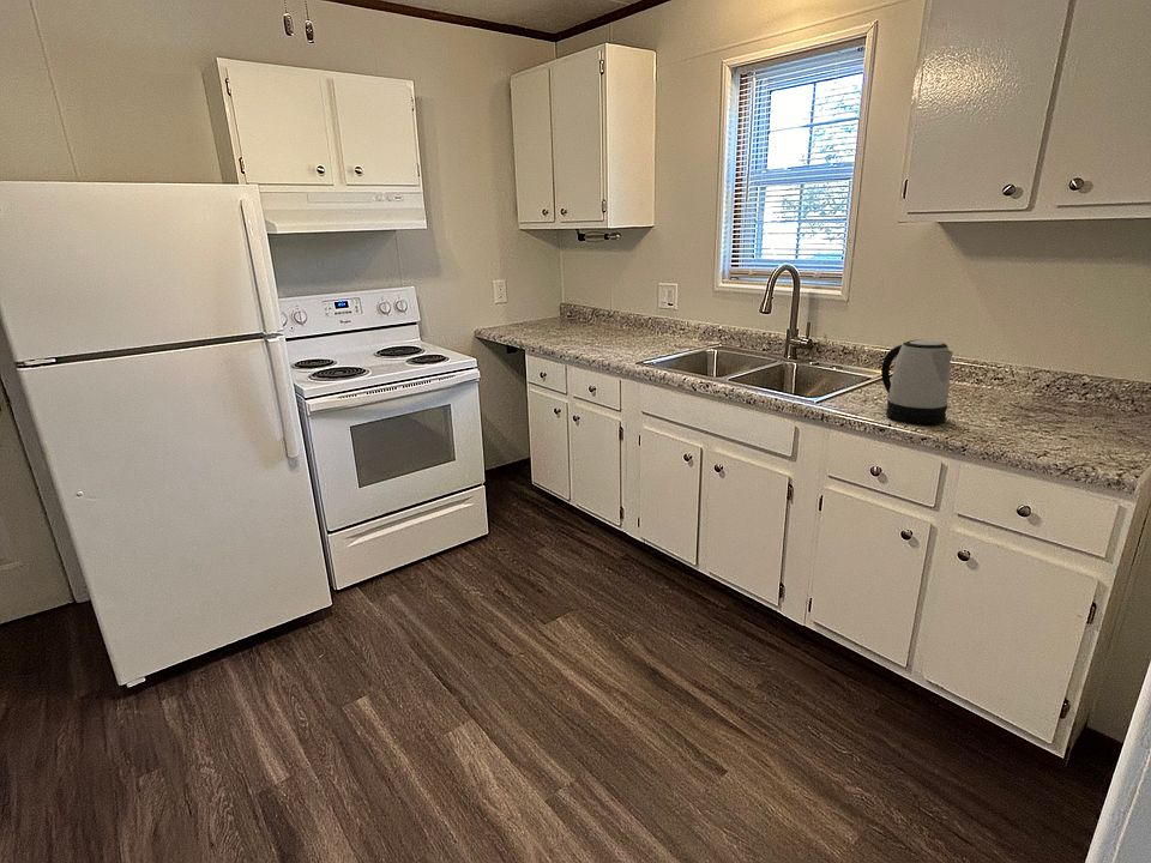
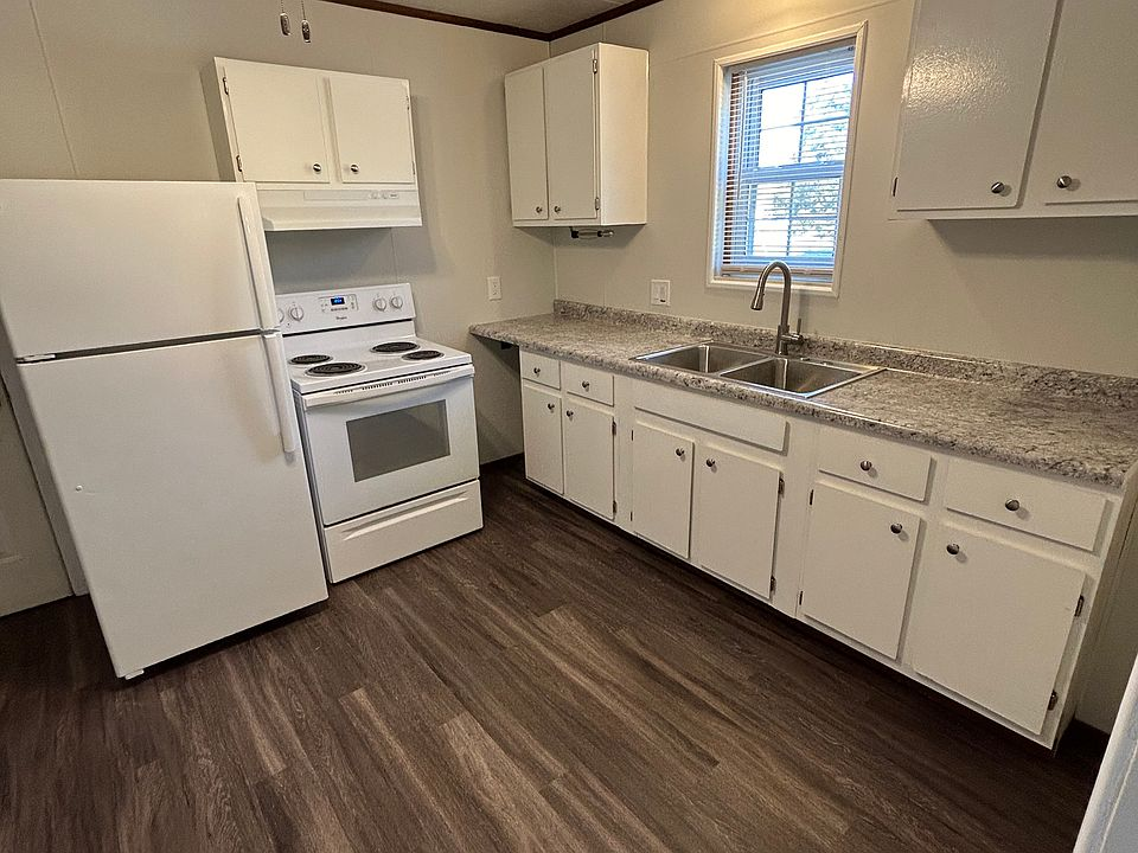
- kettle (912, 378)
